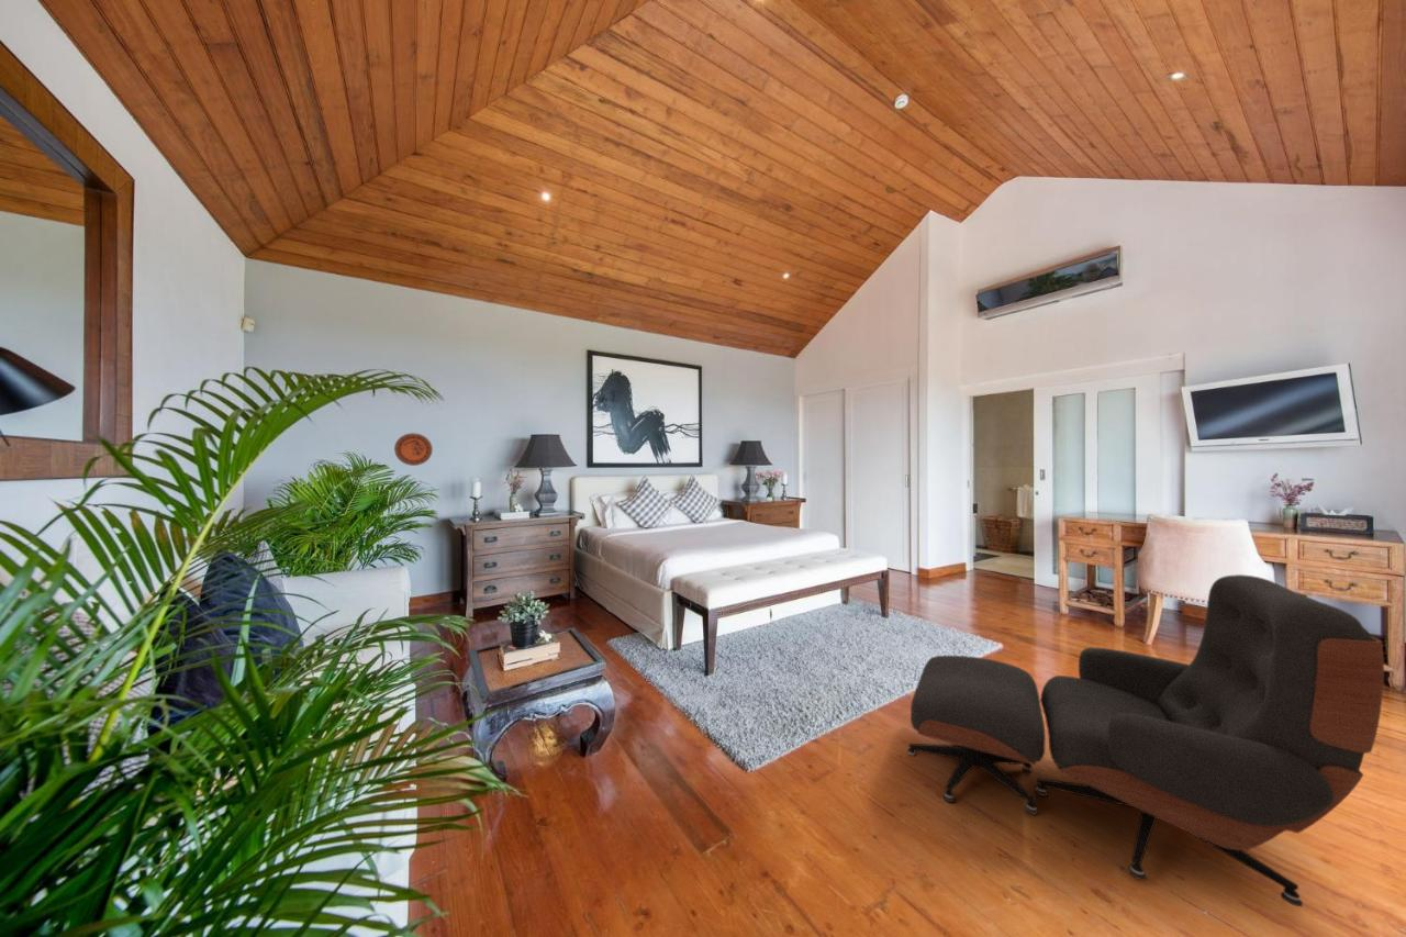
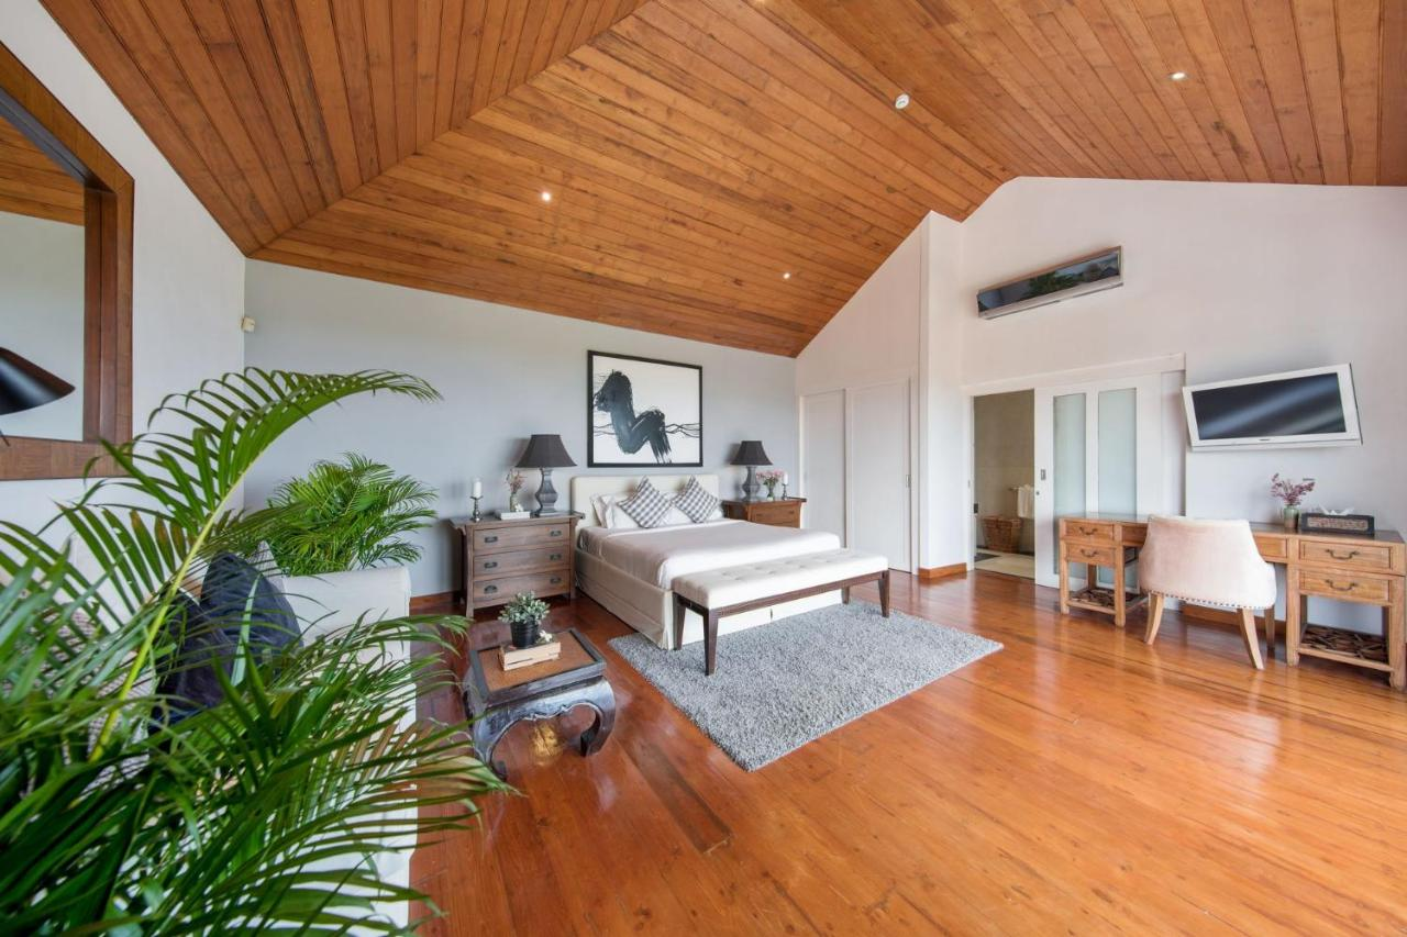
- decorative plate (413, 449)
- lounge chair (1080, 687)
